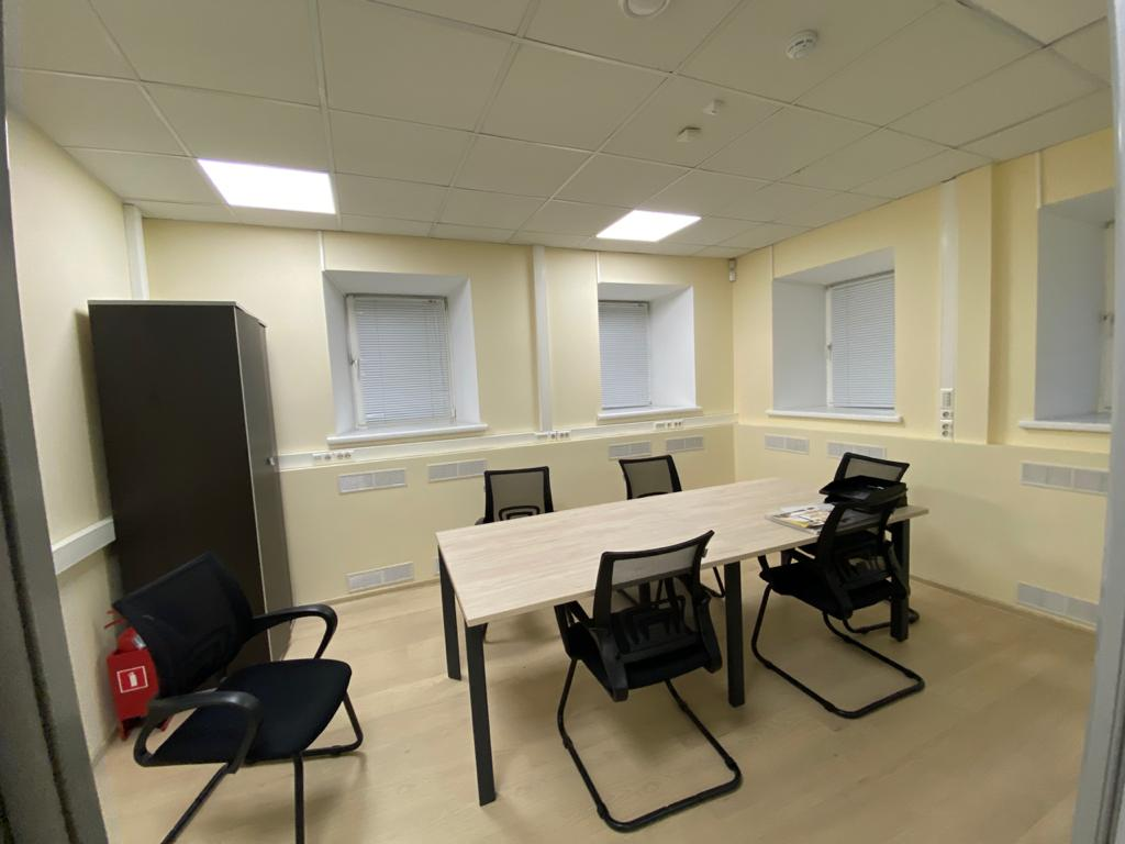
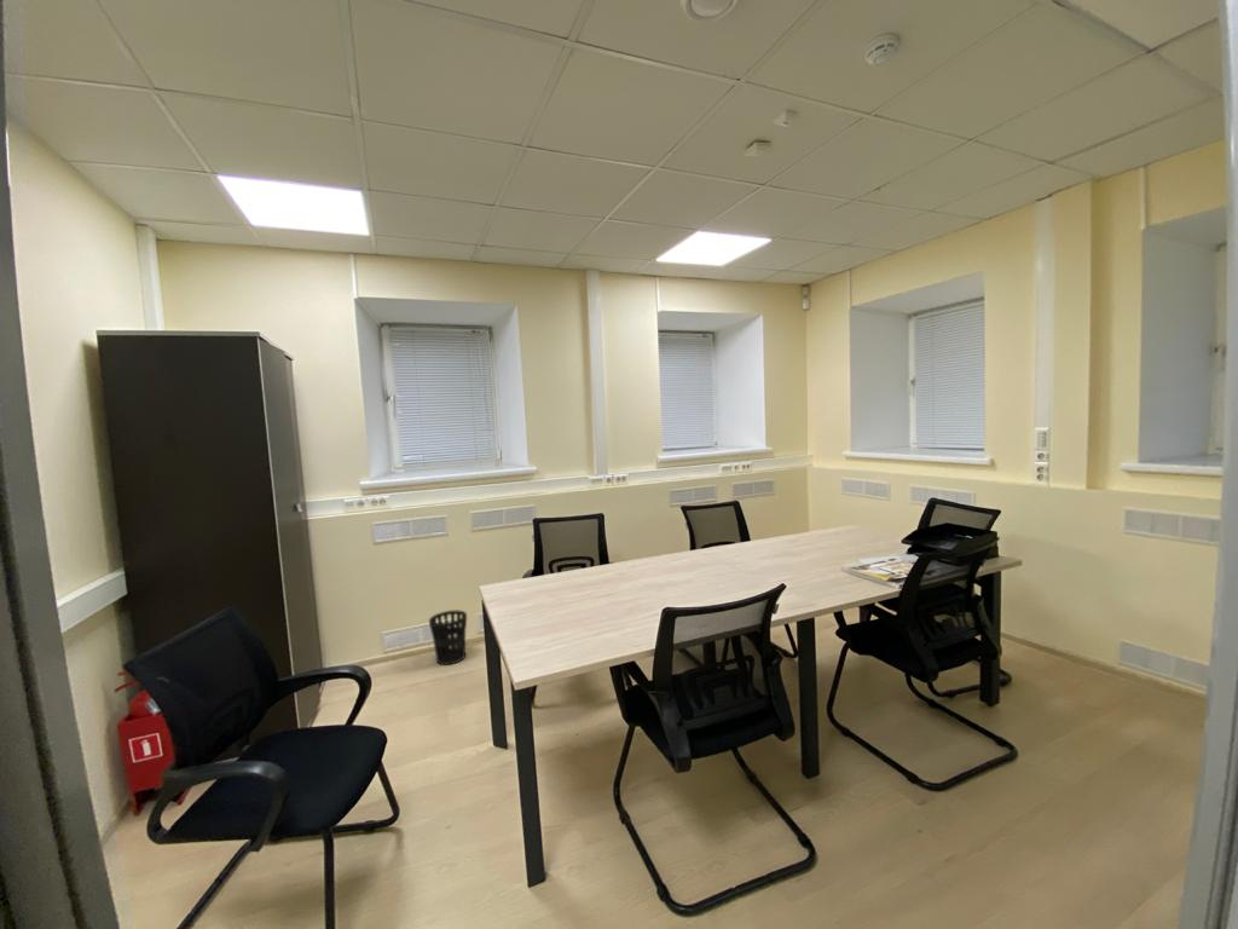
+ wastebasket (449, 637)
